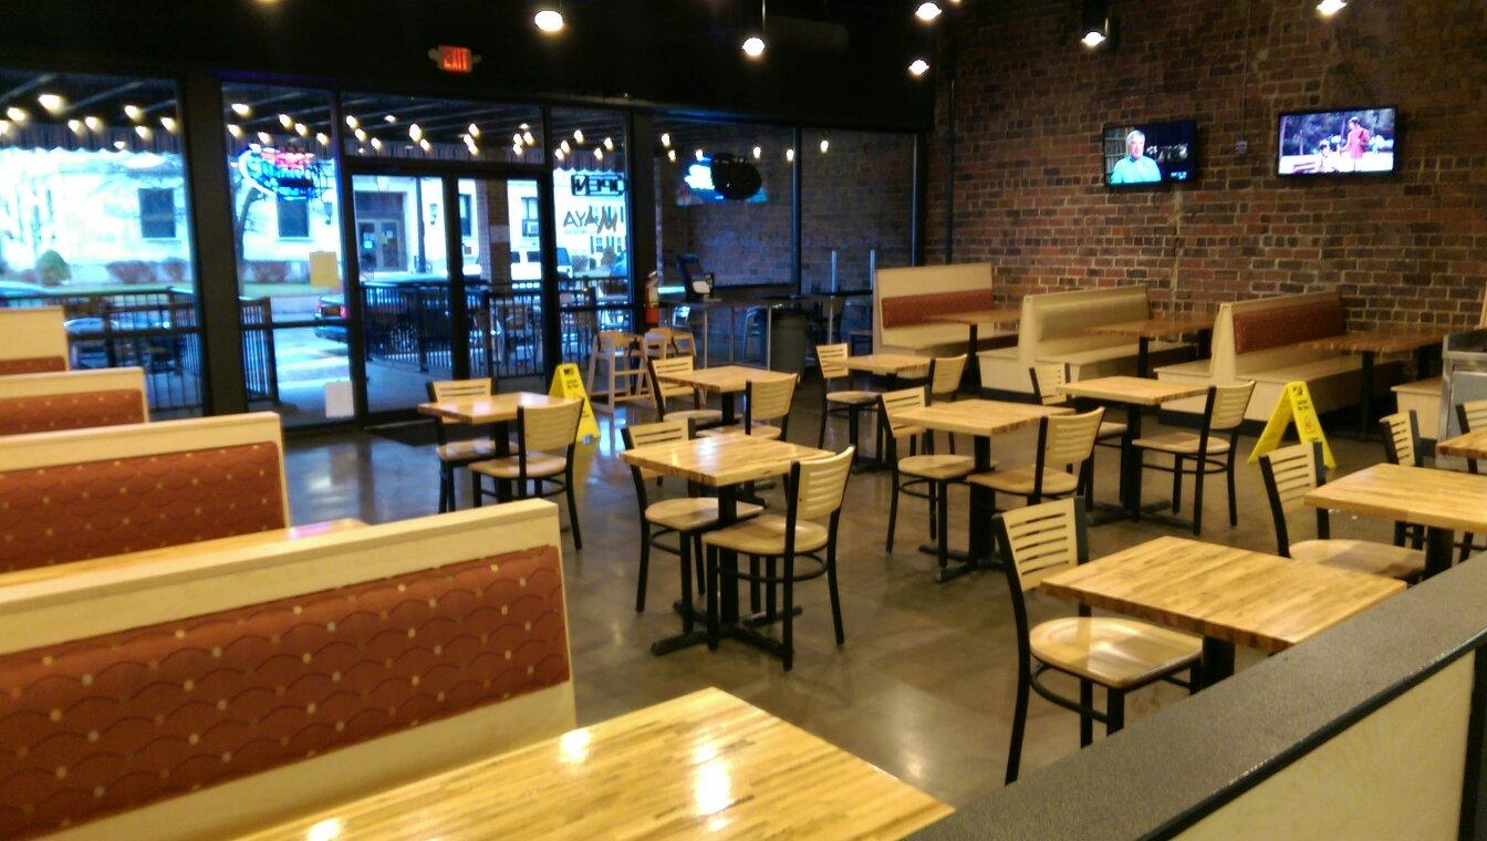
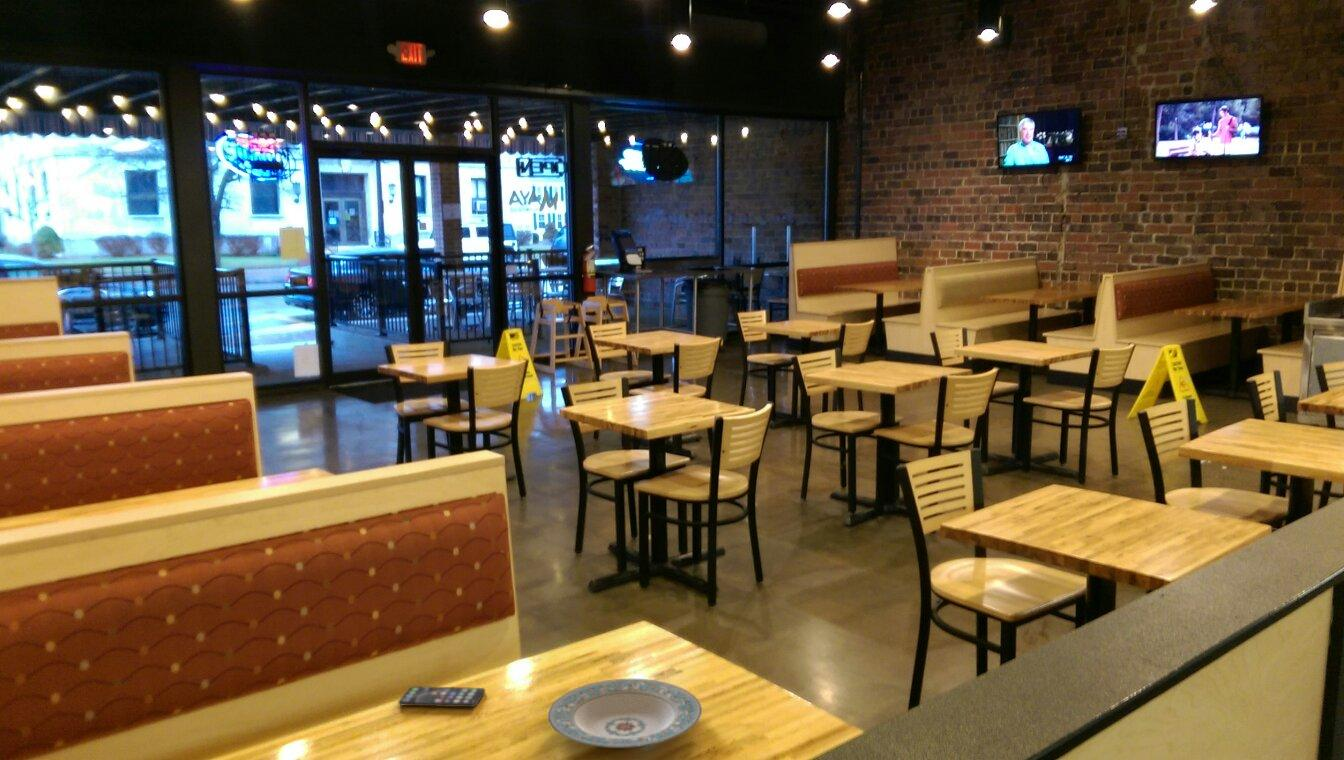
+ plate (625, 719)
+ smartphone (442, 696)
